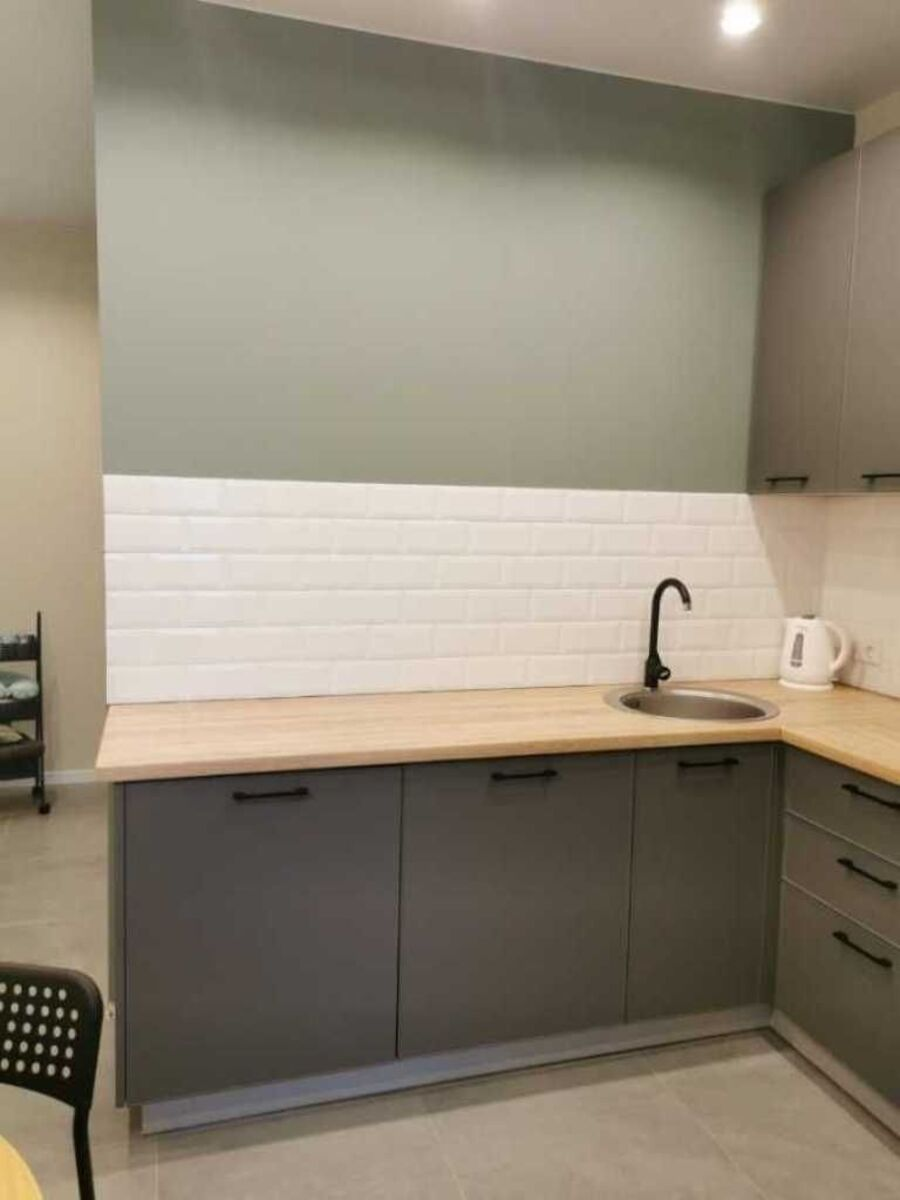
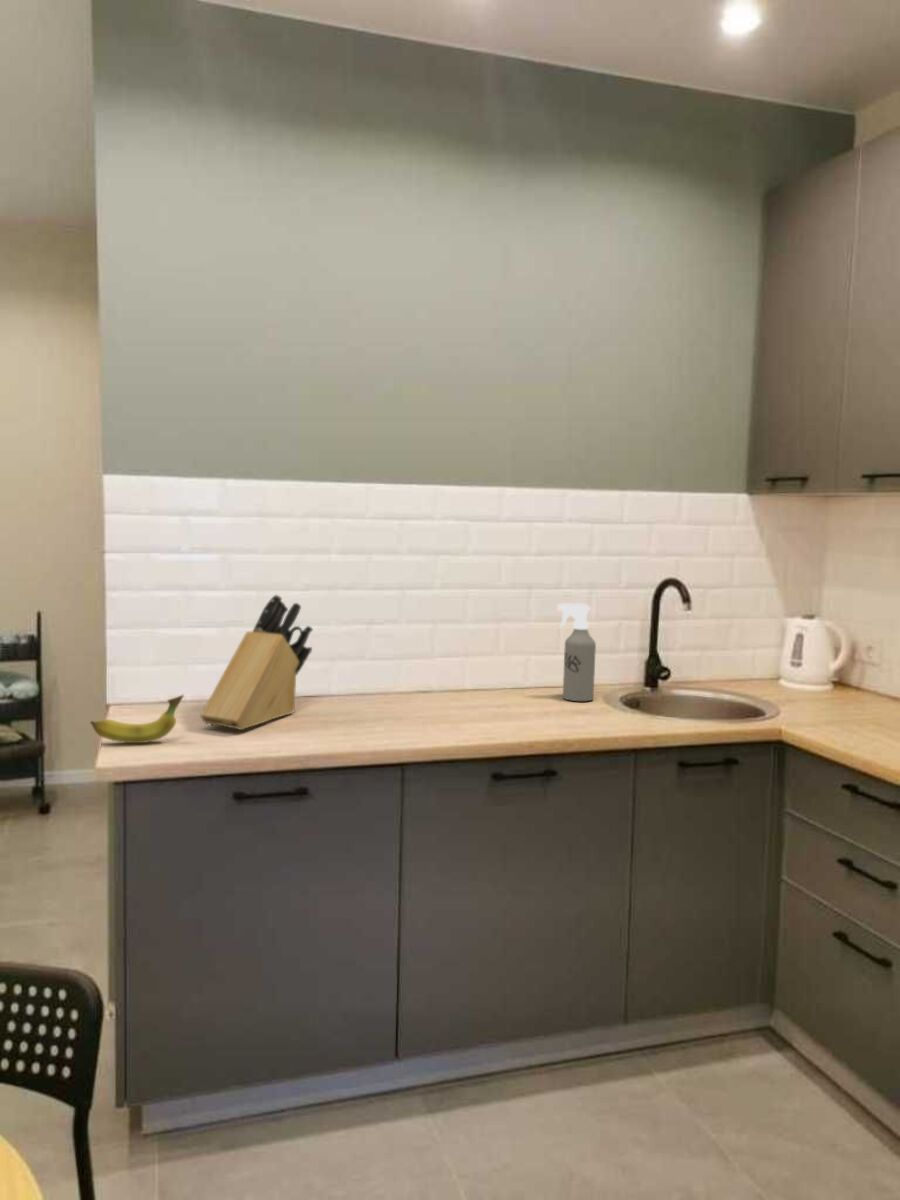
+ spray bottle (575, 651)
+ fruit (137, 724)
+ knife block (261, 657)
